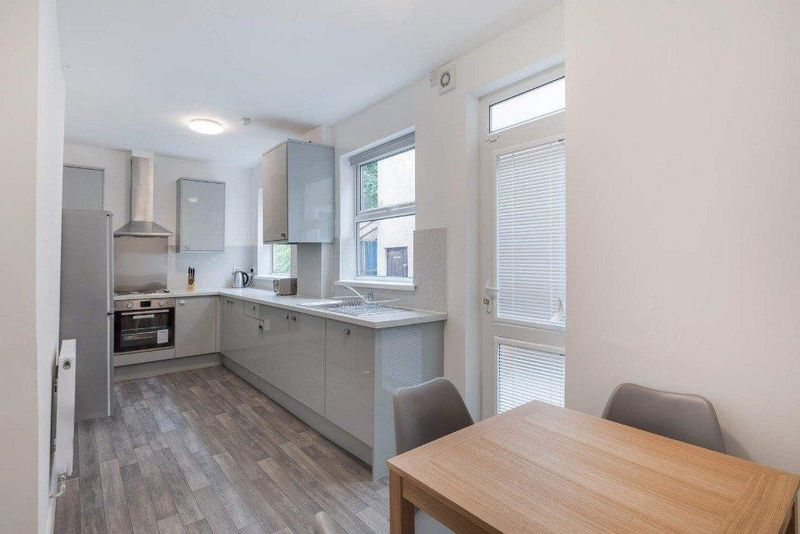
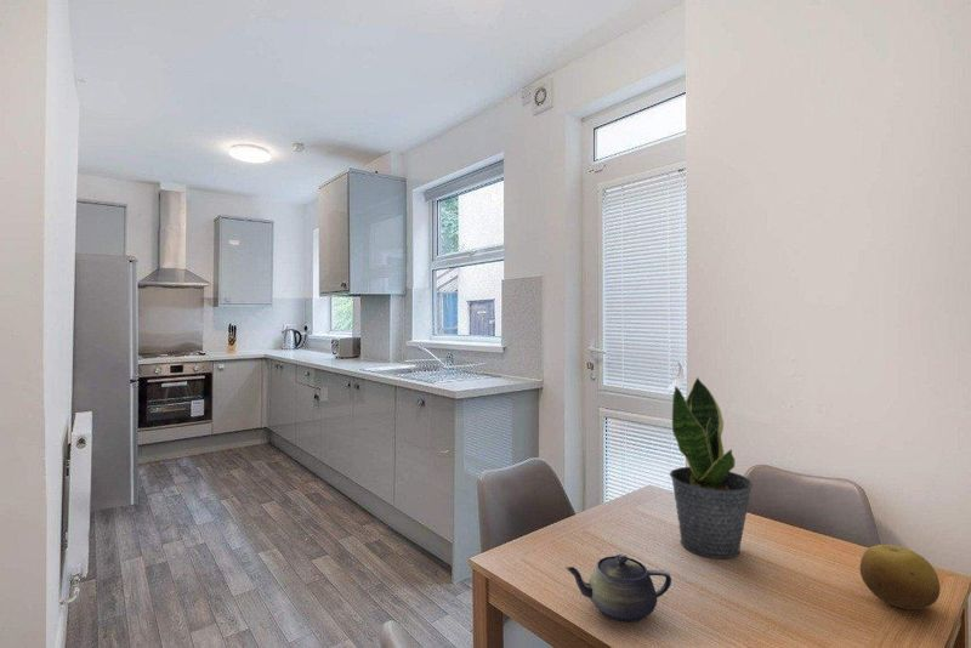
+ teapot (618, 582)
+ potted plant (709, 462)
+ fruit (898, 575)
